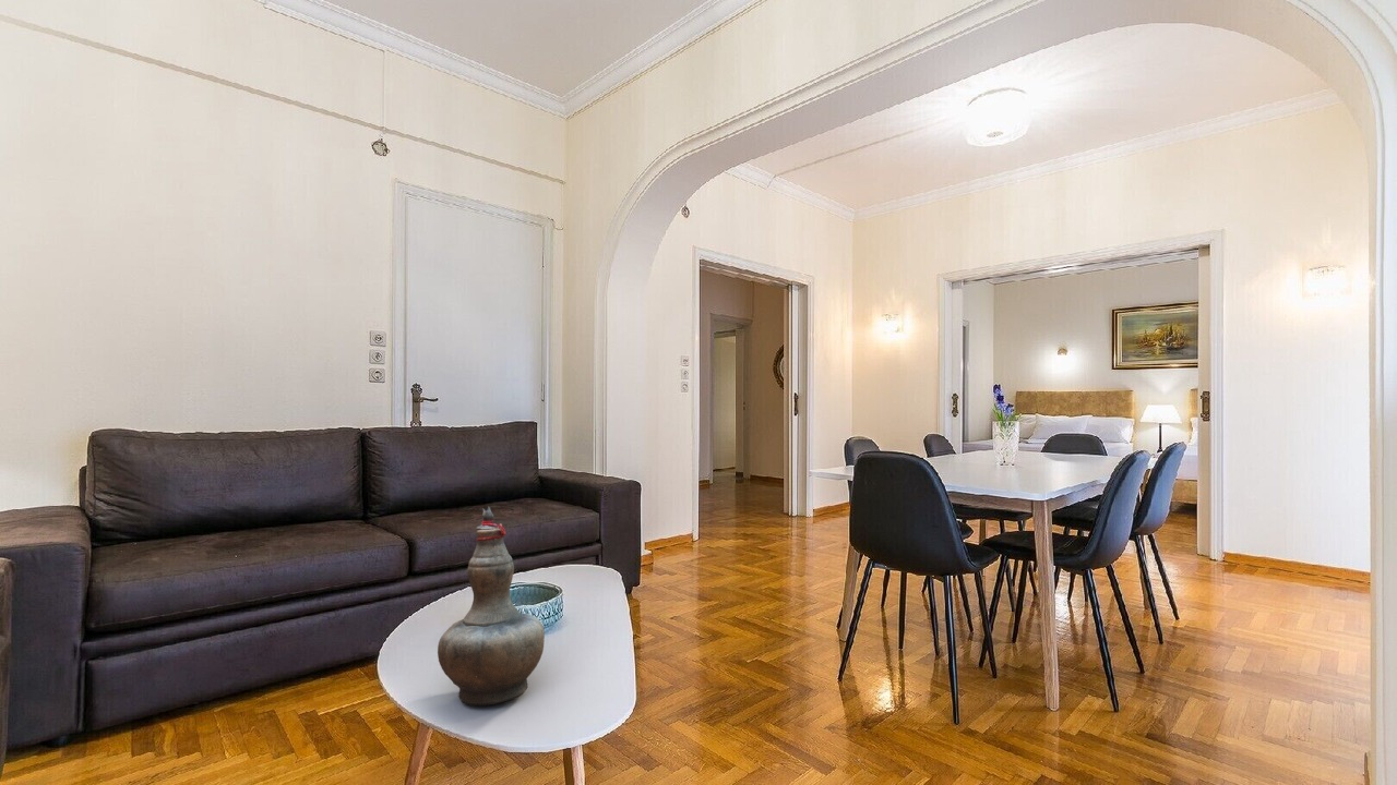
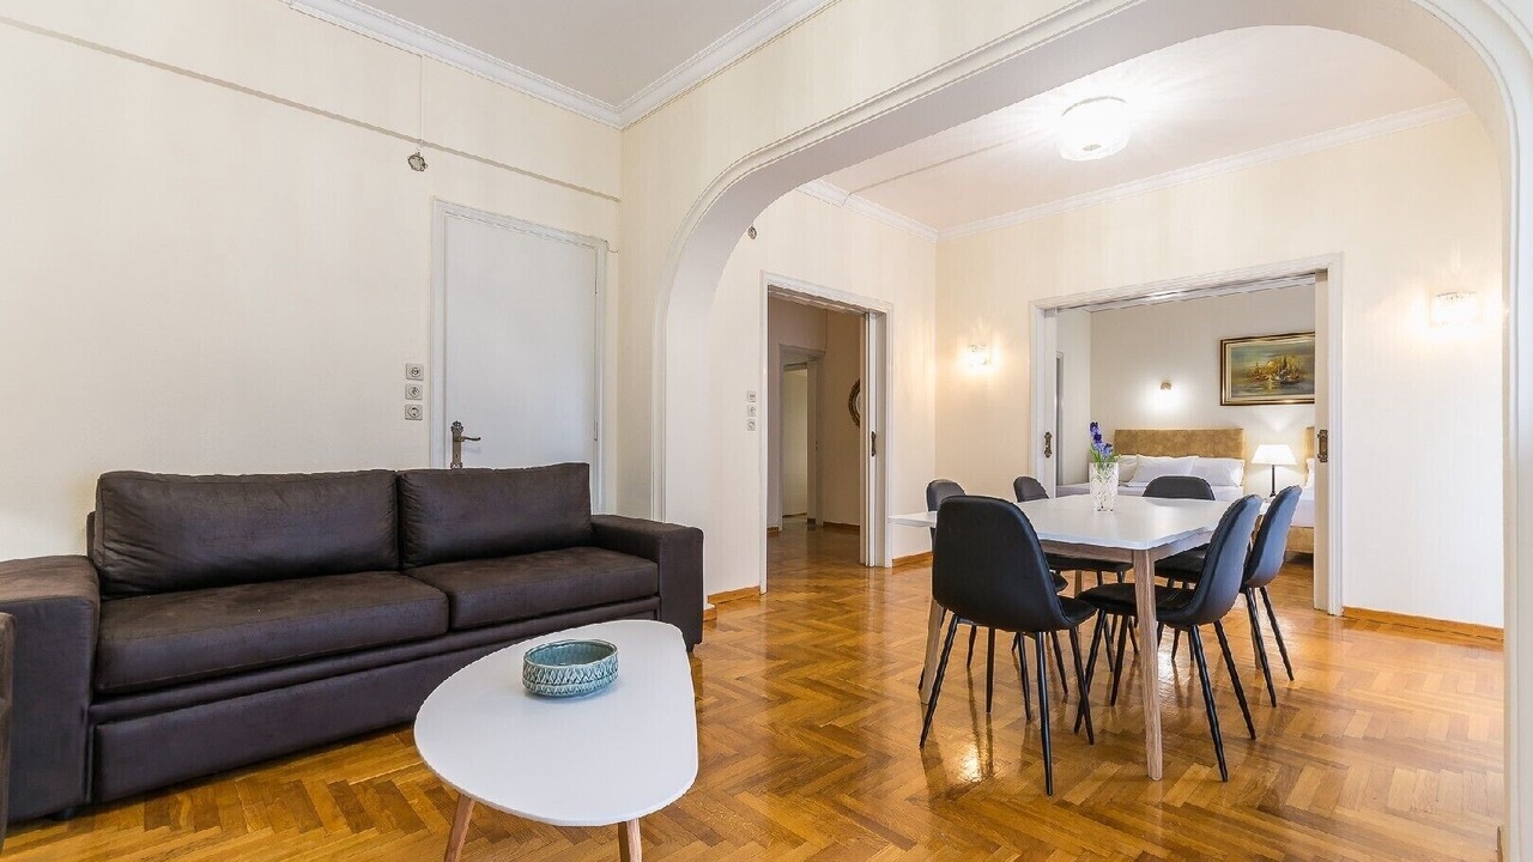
- decorative vase (492, 601)
